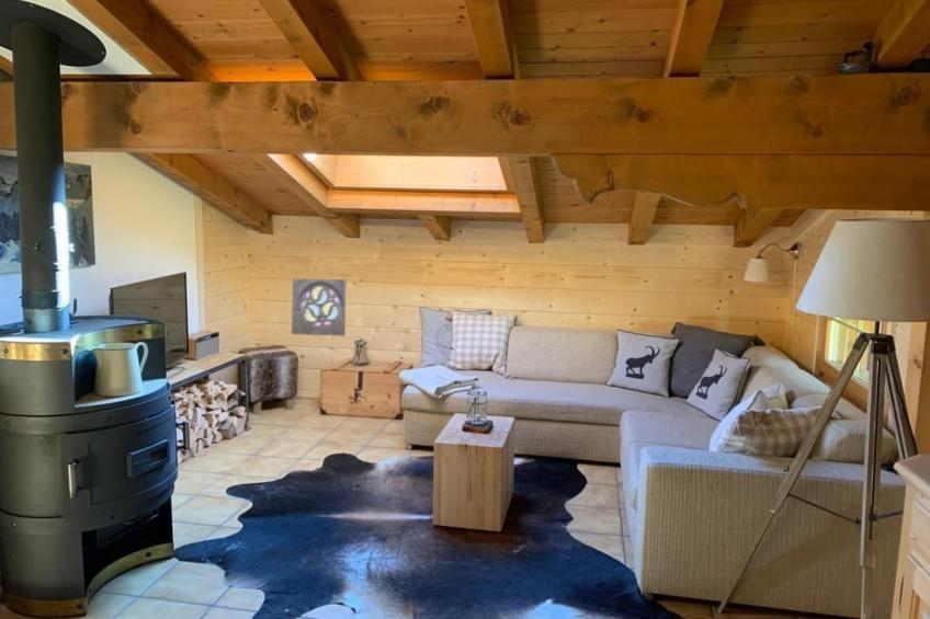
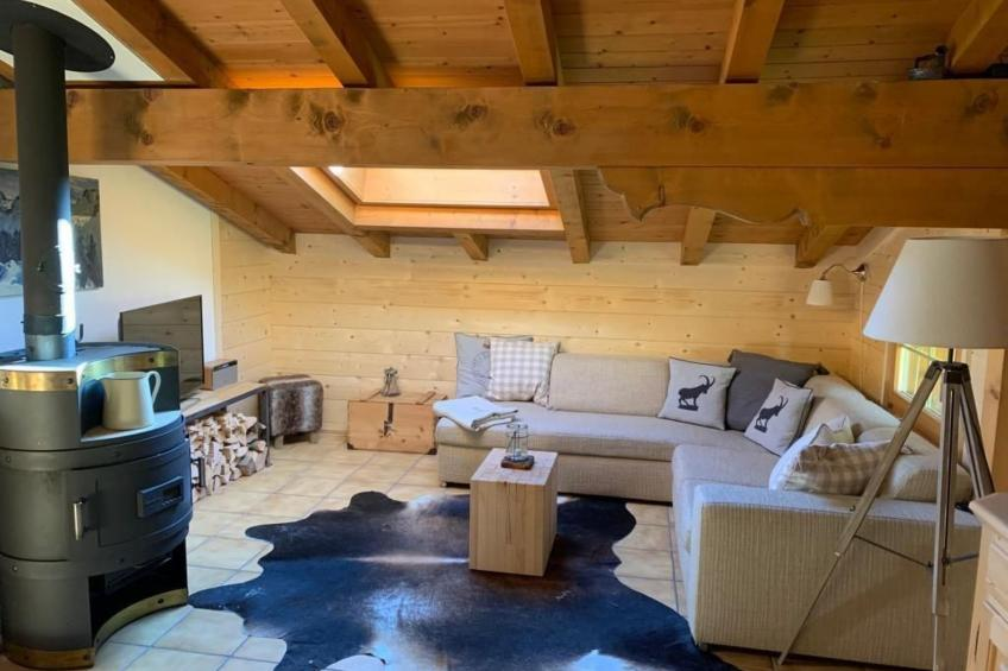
- wall ornament (318, 307)
